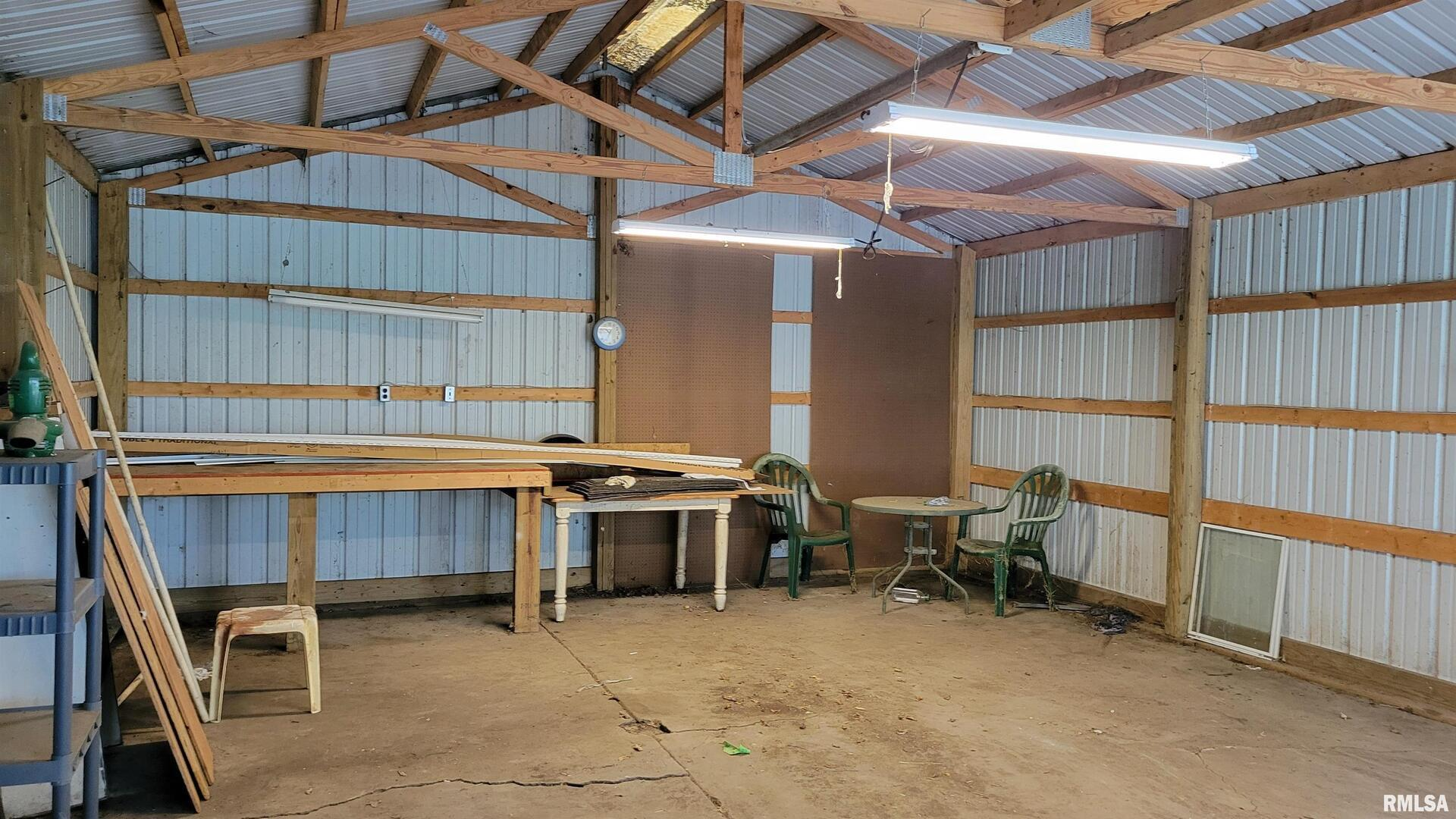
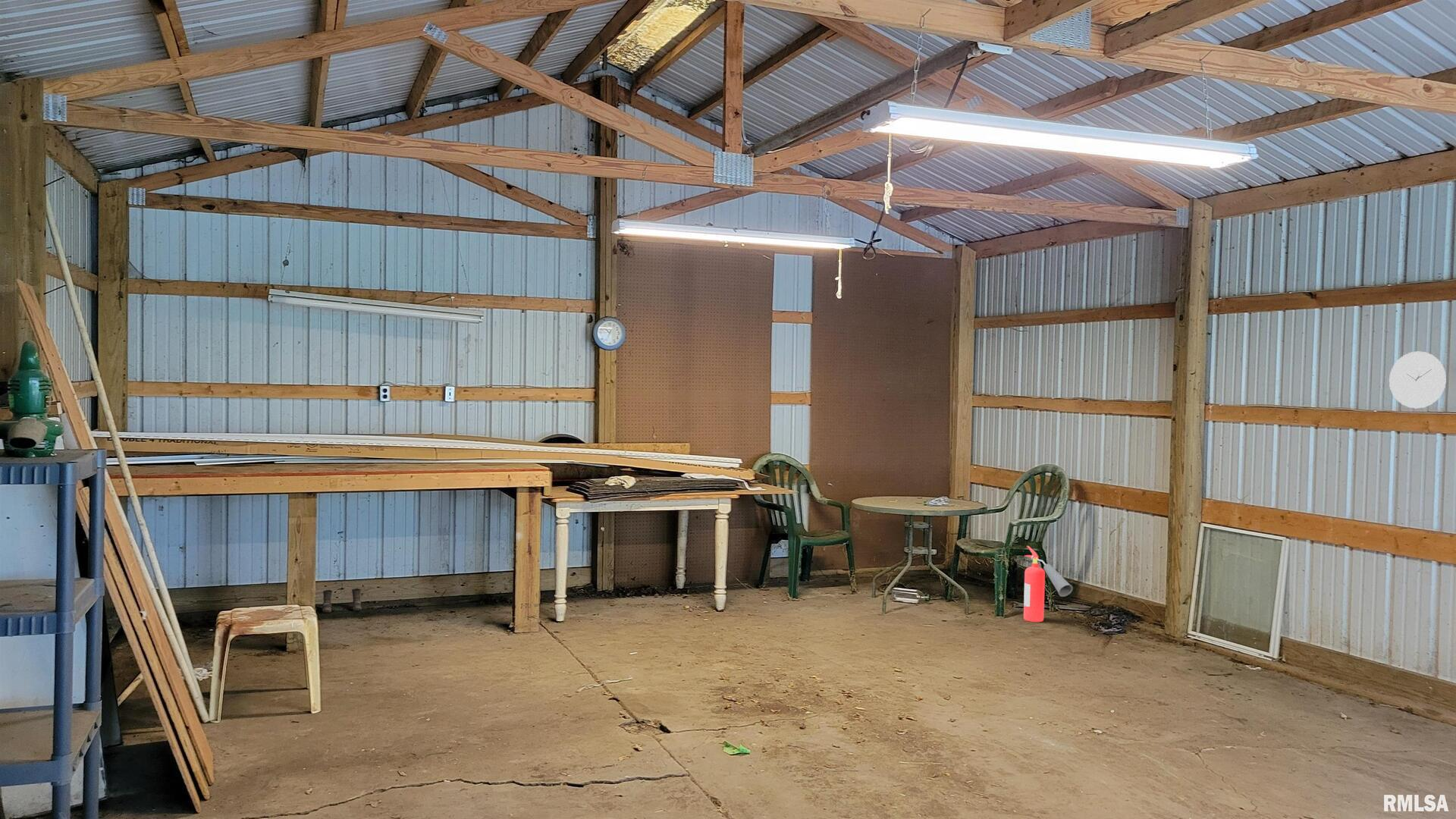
+ wall clock (1416, 379)
+ boots (353, 601)
+ fire extinguisher (1044, 586)
